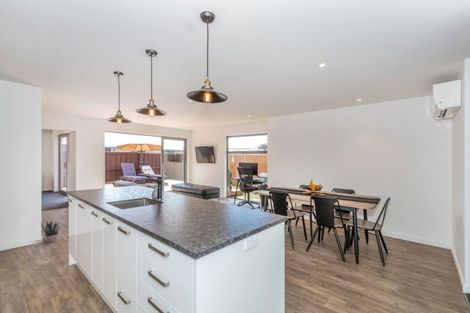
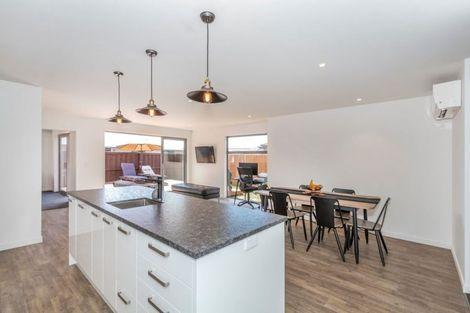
- potted plant (51, 230)
